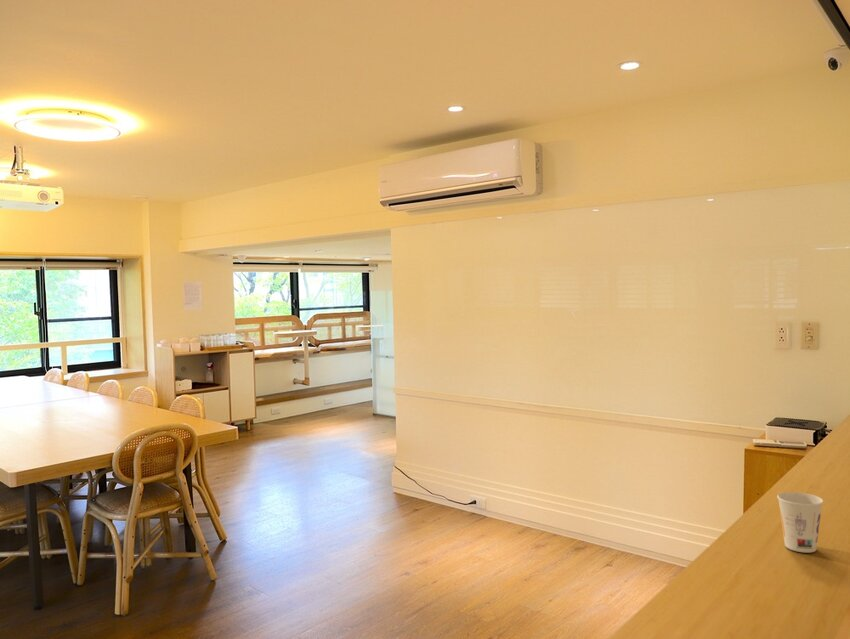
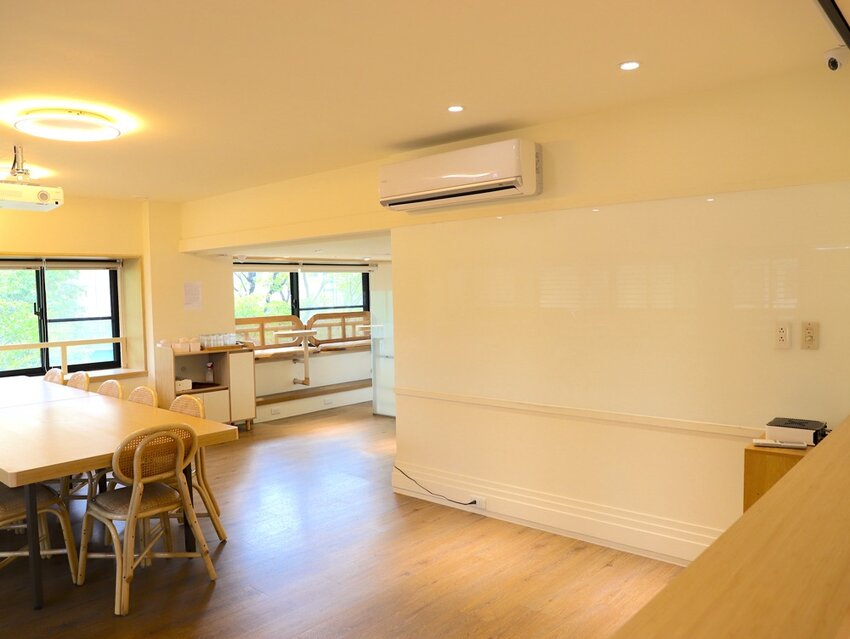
- cup (800, 522)
